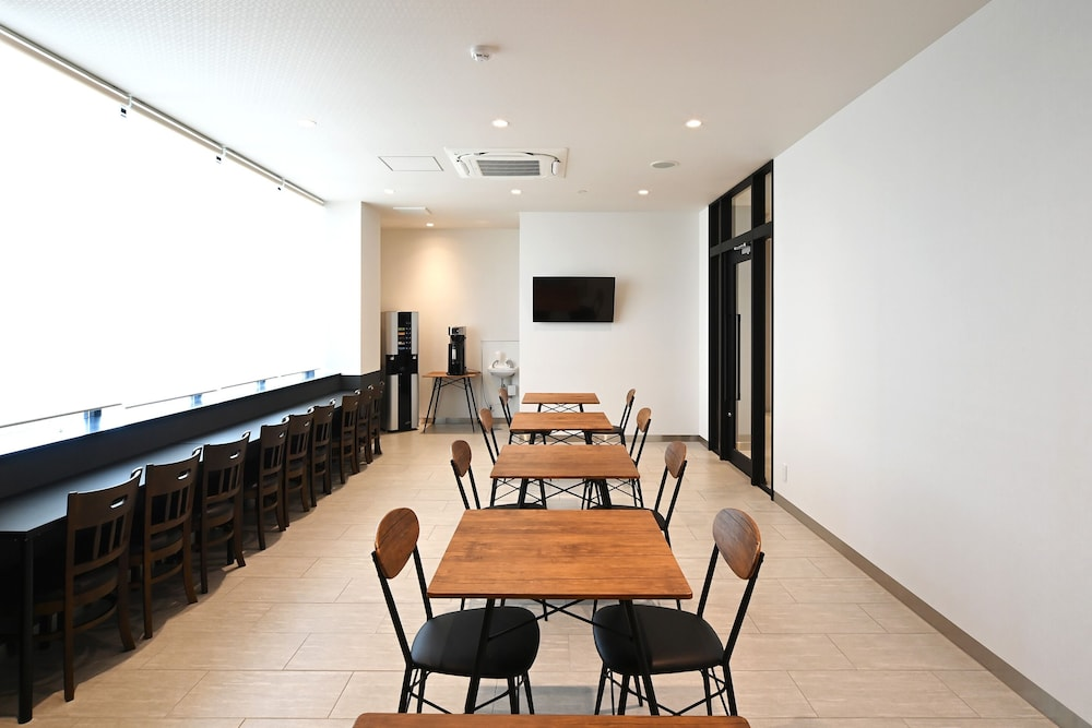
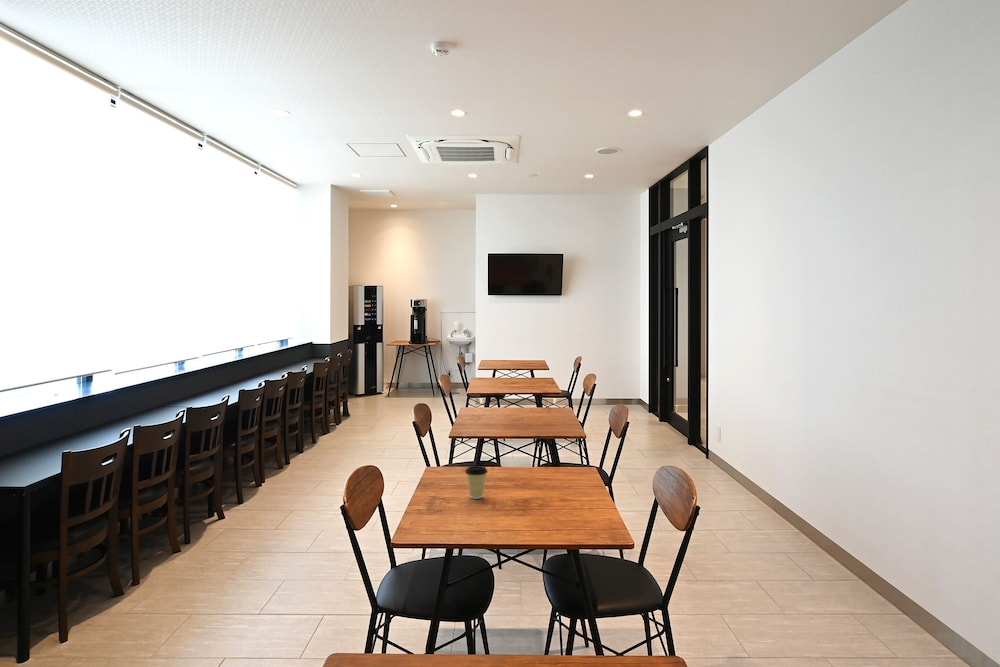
+ coffee cup (476, 481)
